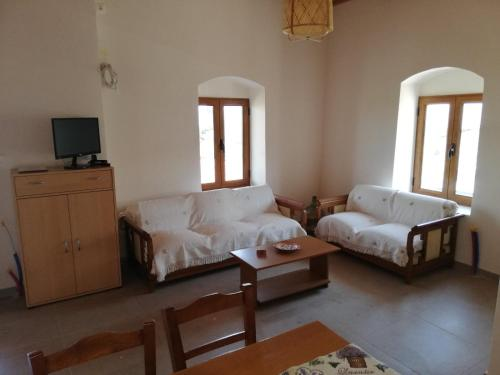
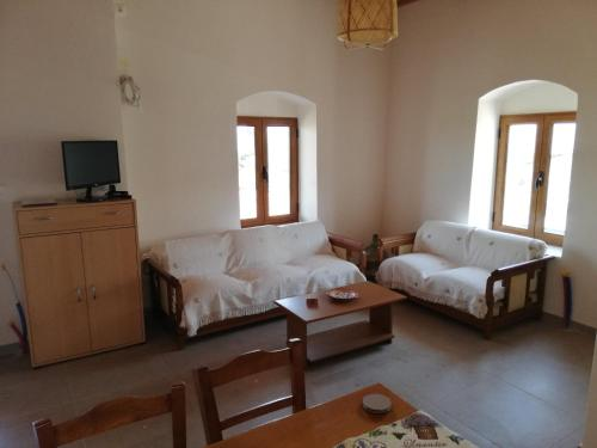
+ coaster (376, 403)
